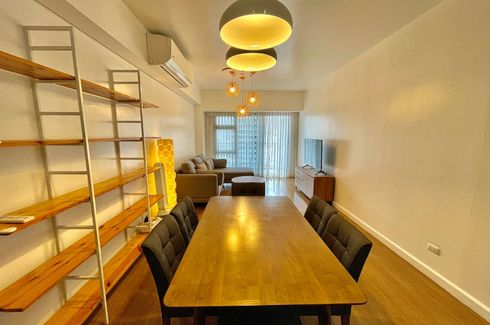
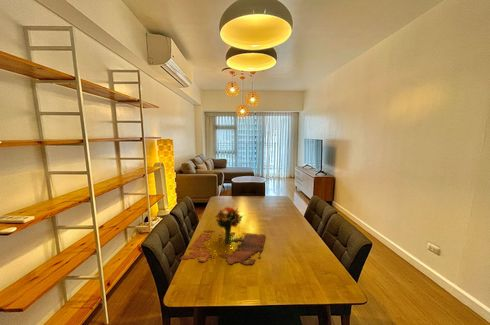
+ flower arrangement (227, 227)
